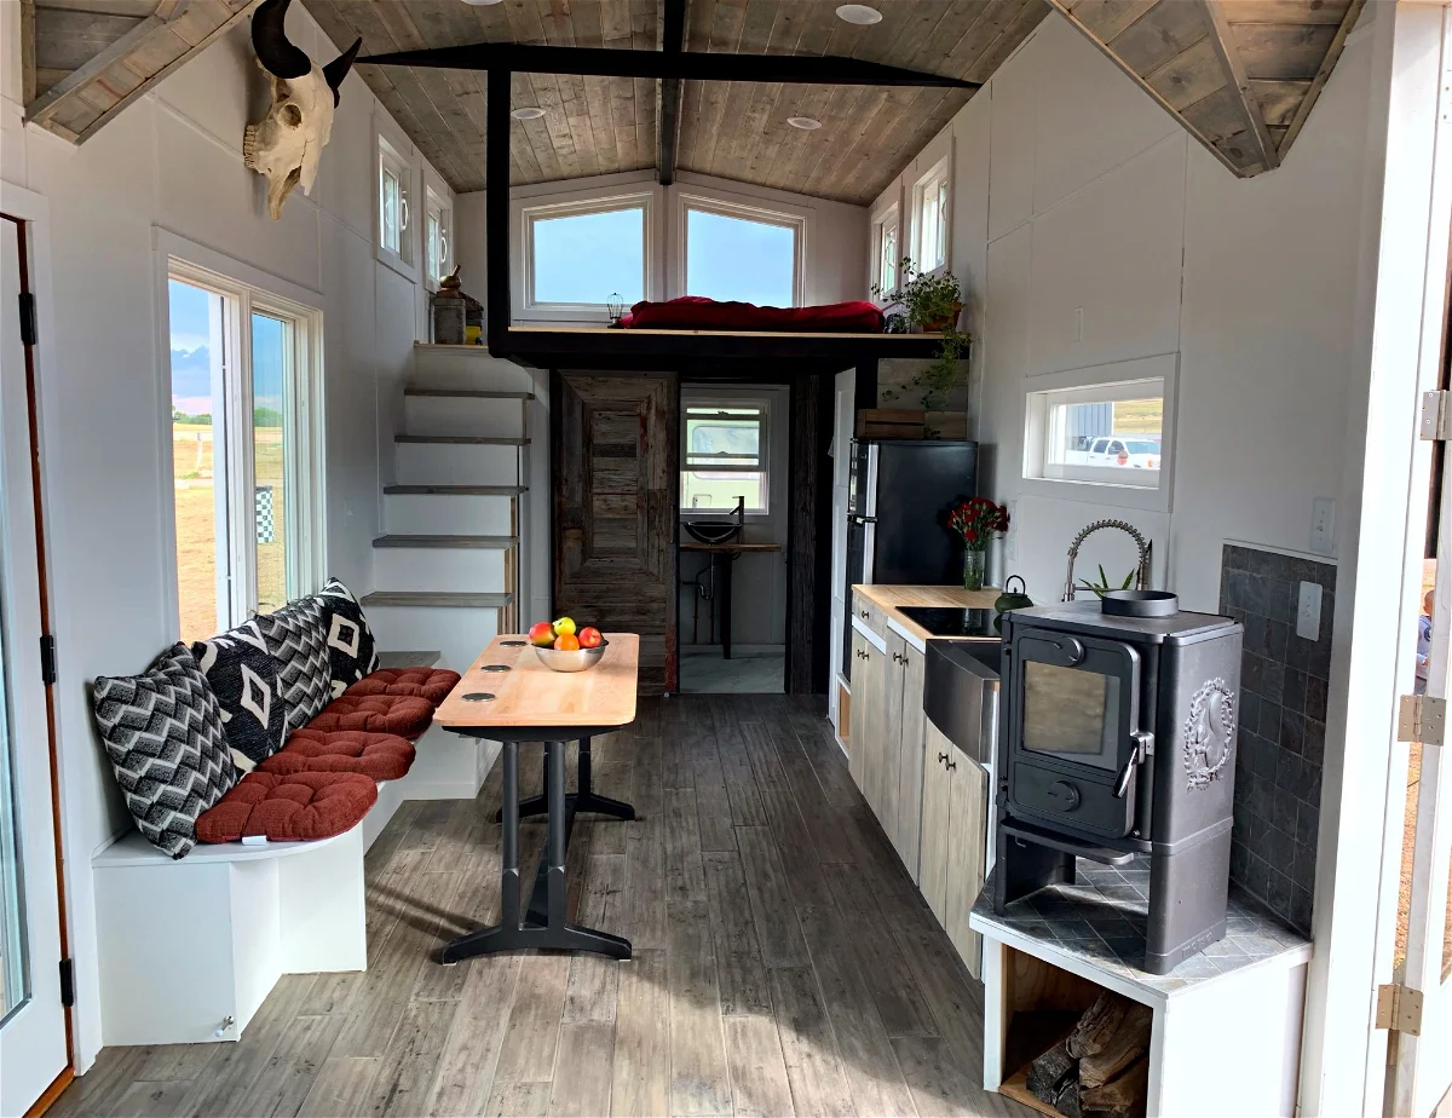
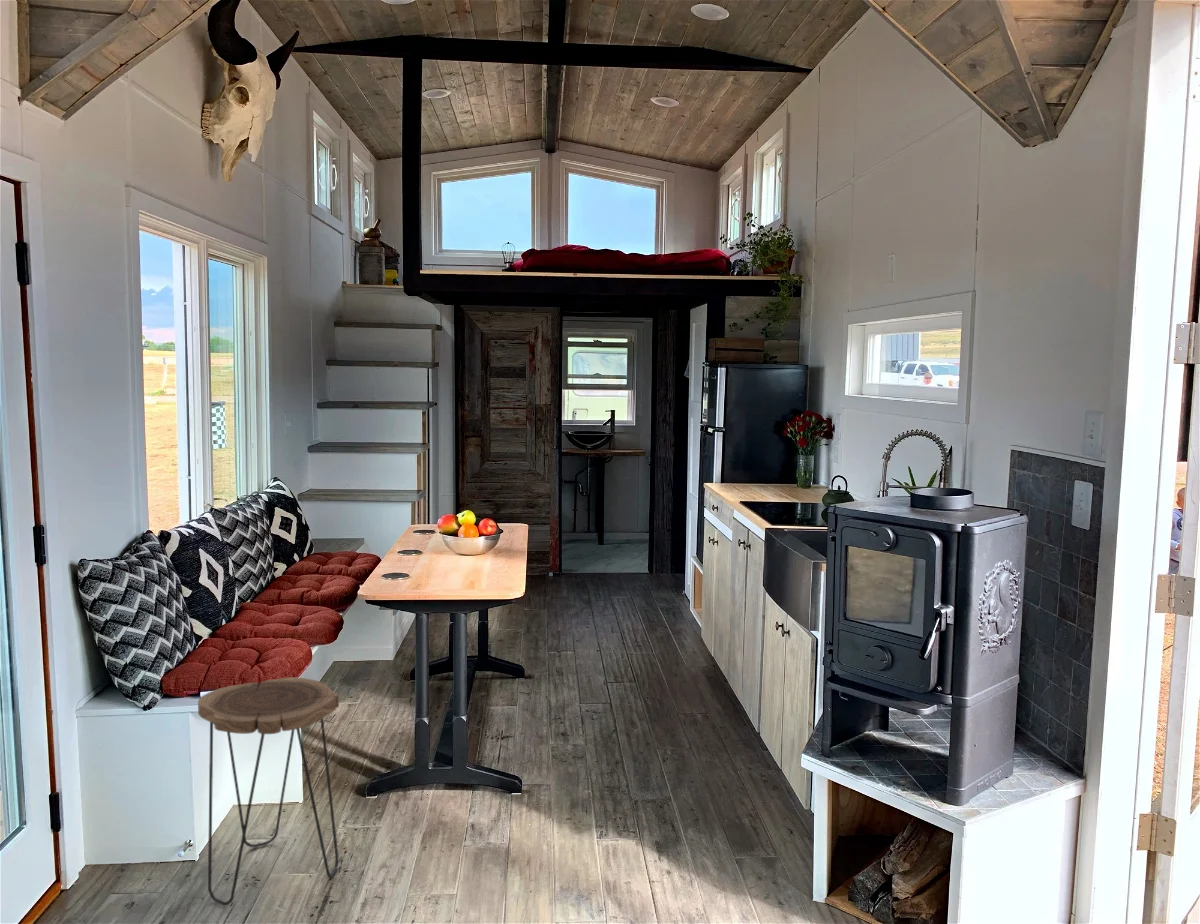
+ side table (282, 787)
